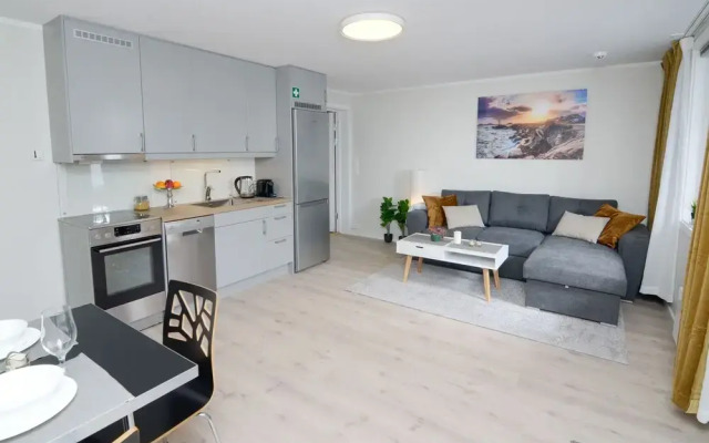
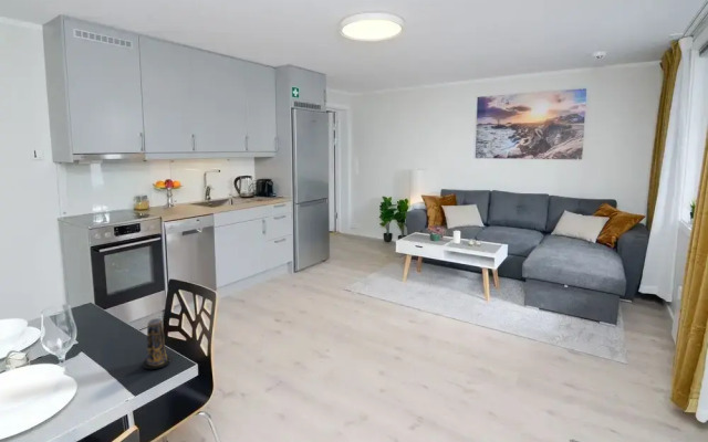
+ candle (155, 341)
